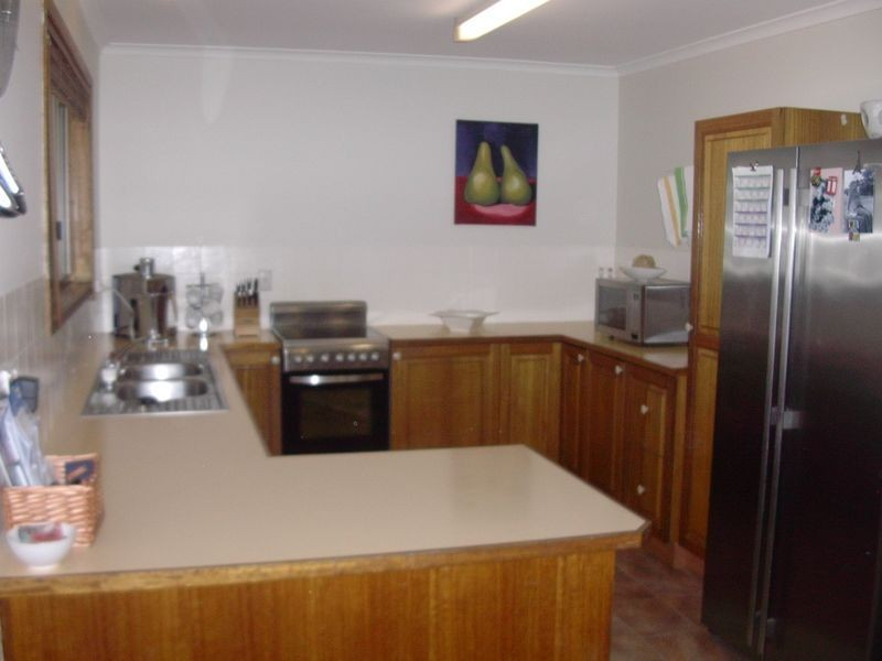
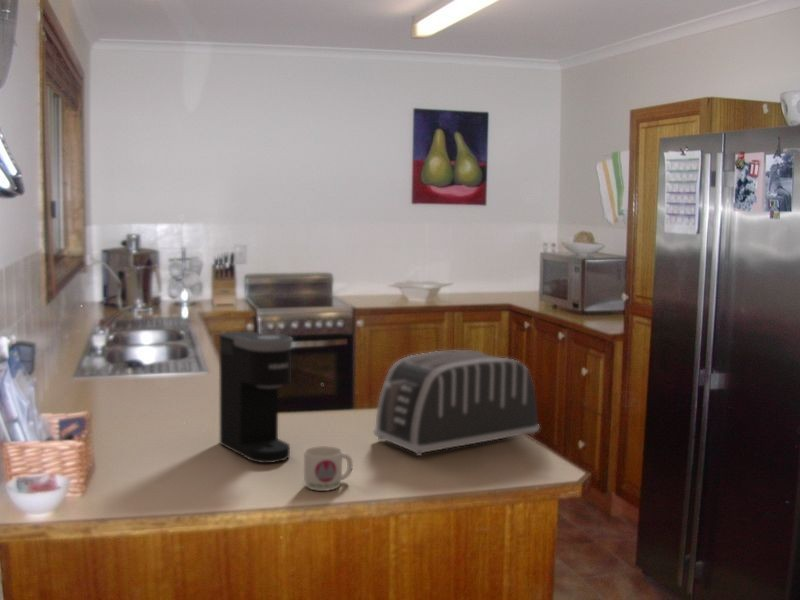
+ mug (329, 467)
+ coffee maker (254, 392)
+ toaster (454, 397)
